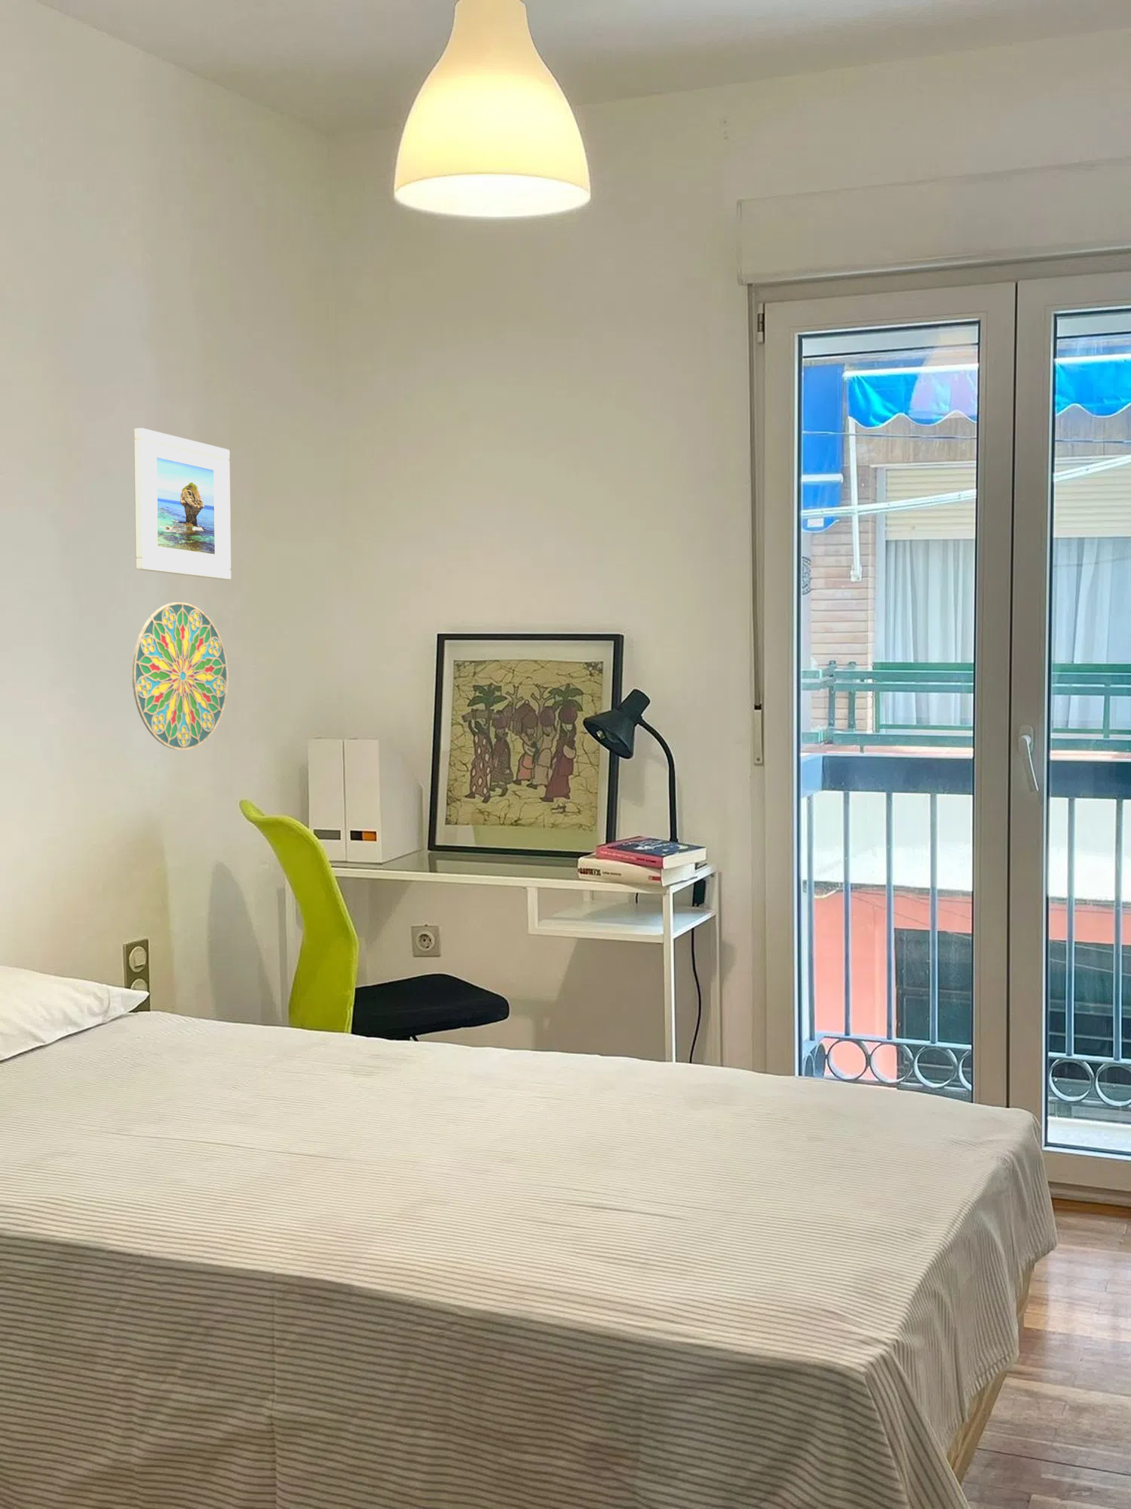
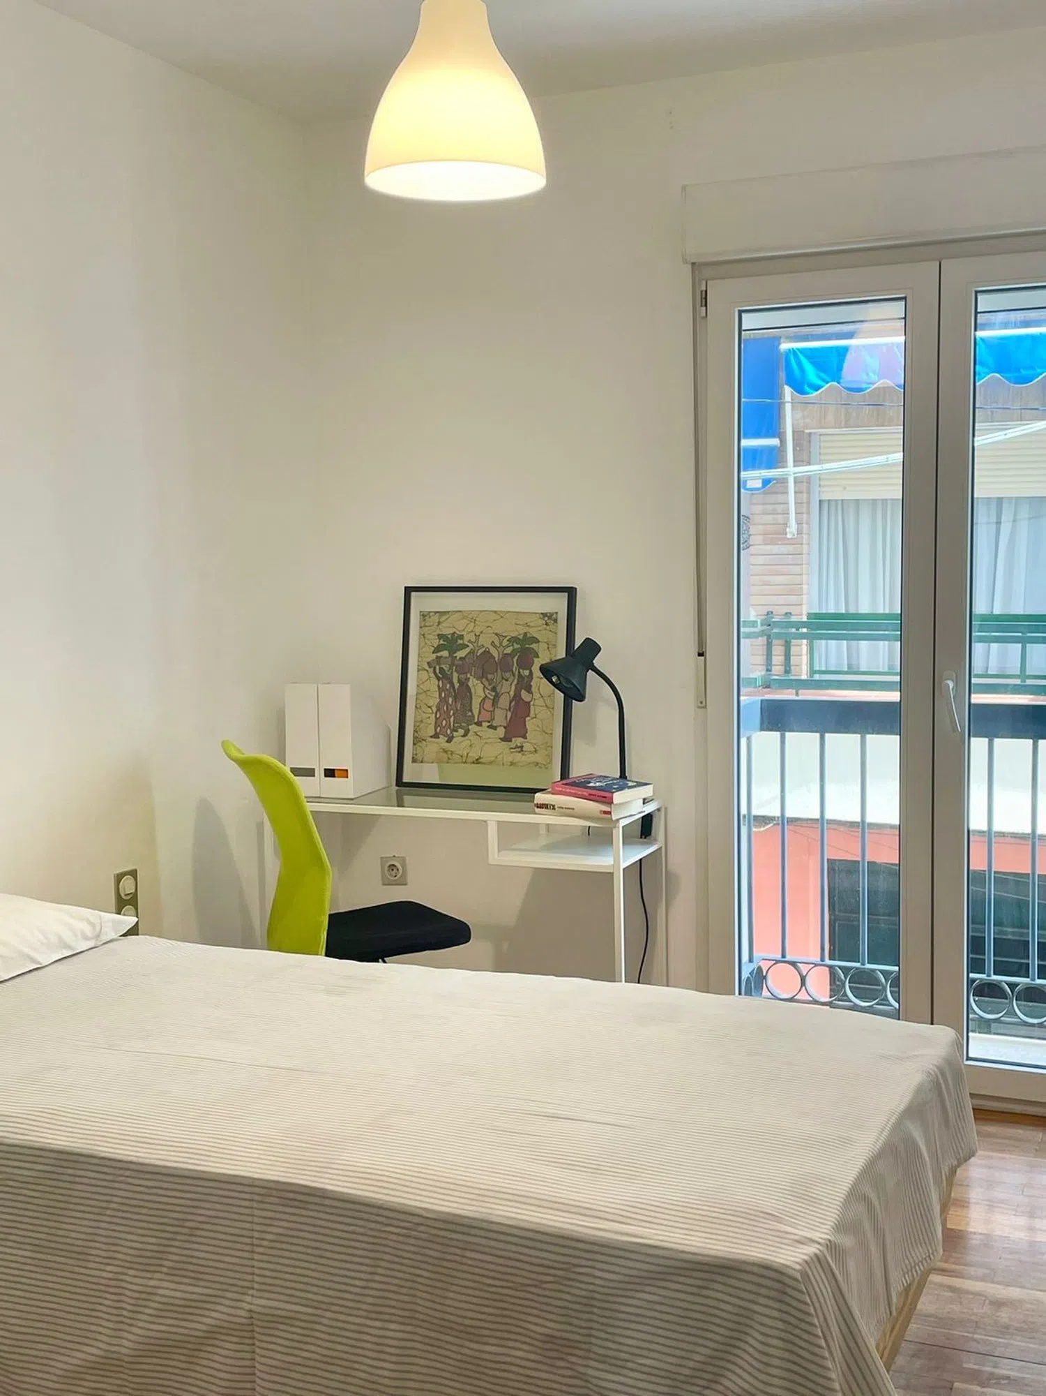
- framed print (184, 507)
- decorative plate (182, 676)
